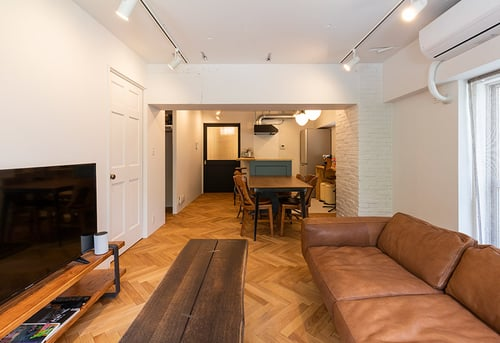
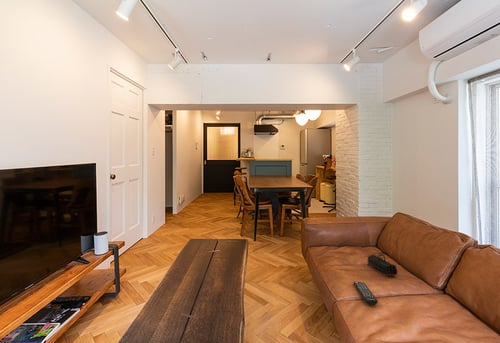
+ remote control (364, 291)
+ pencil case (381, 261)
